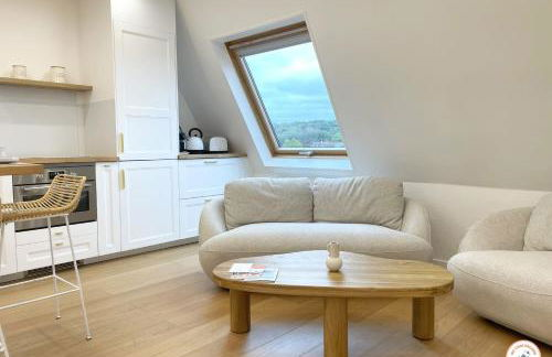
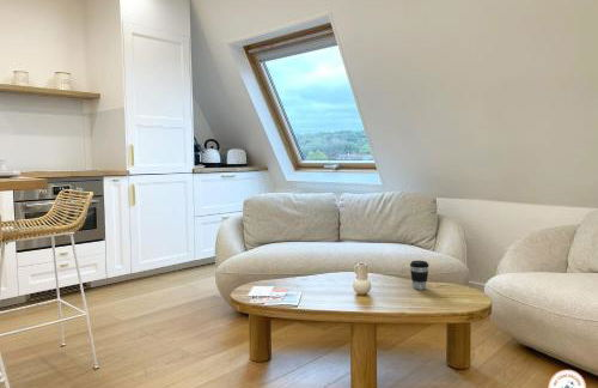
+ coffee cup (419, 274)
